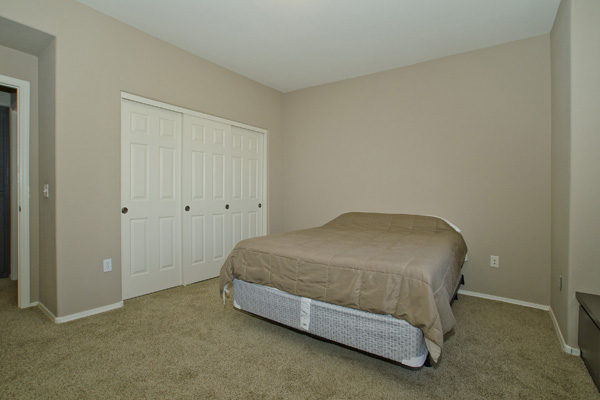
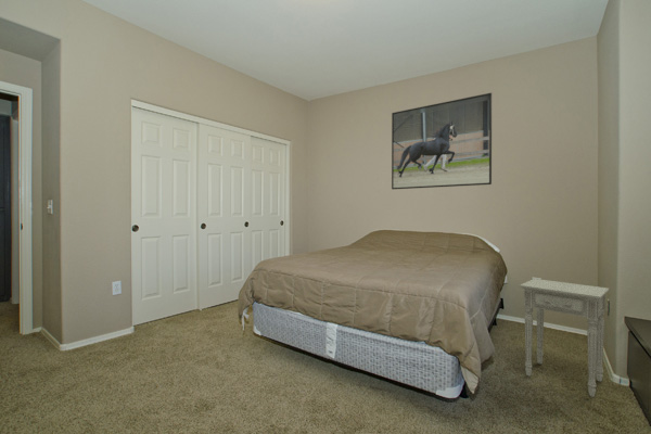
+ nightstand (569, 314)
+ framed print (437, 145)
